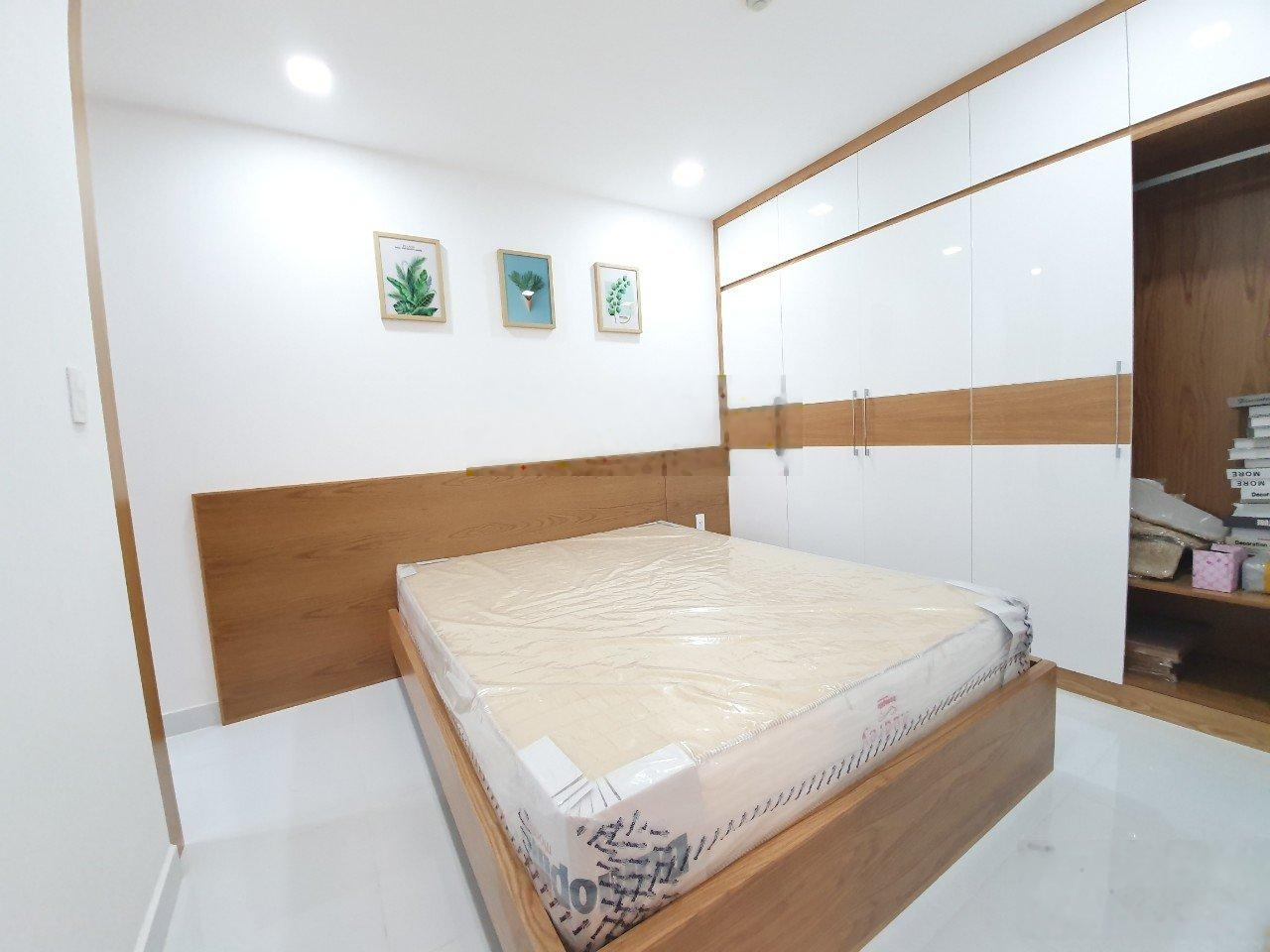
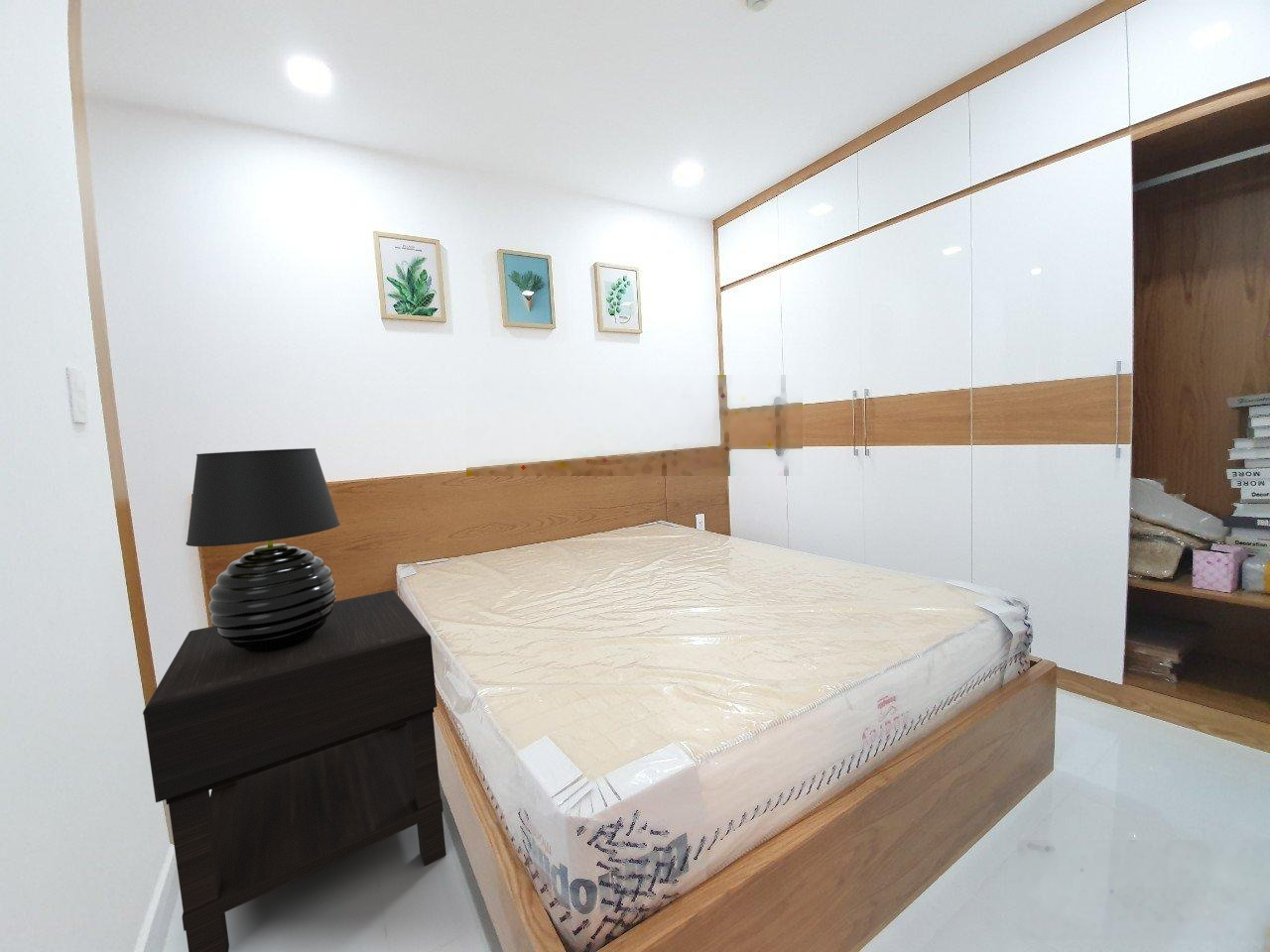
+ table lamp (270, 546)
+ nightstand (315, 739)
